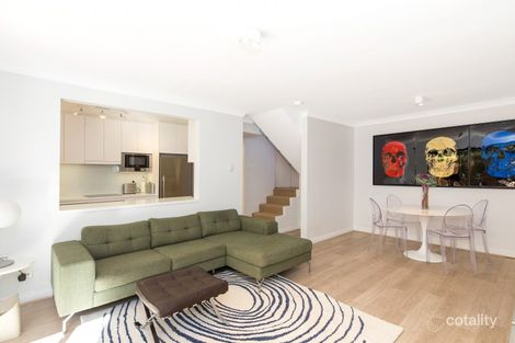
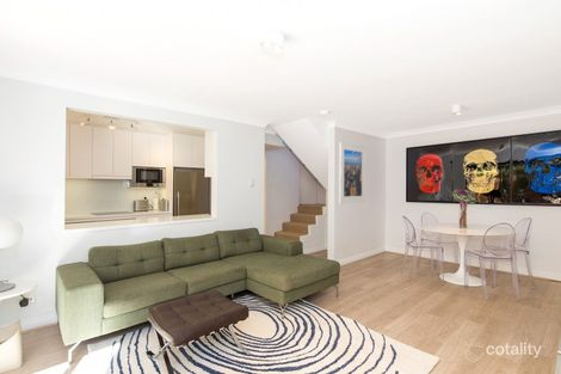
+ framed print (352, 173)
